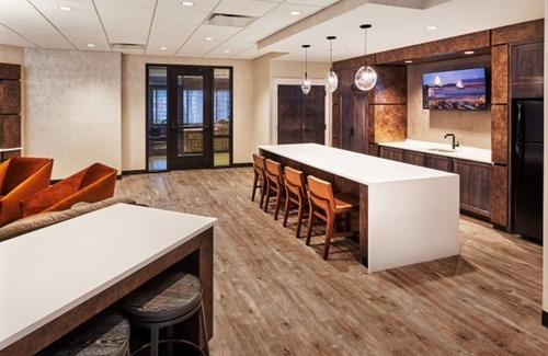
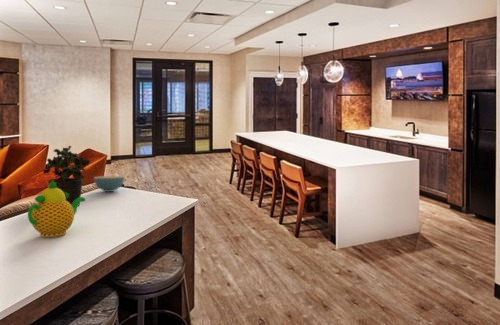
+ potted plant (67, 175)
+ teapot (58, 206)
+ cereal bowl (109, 184)
